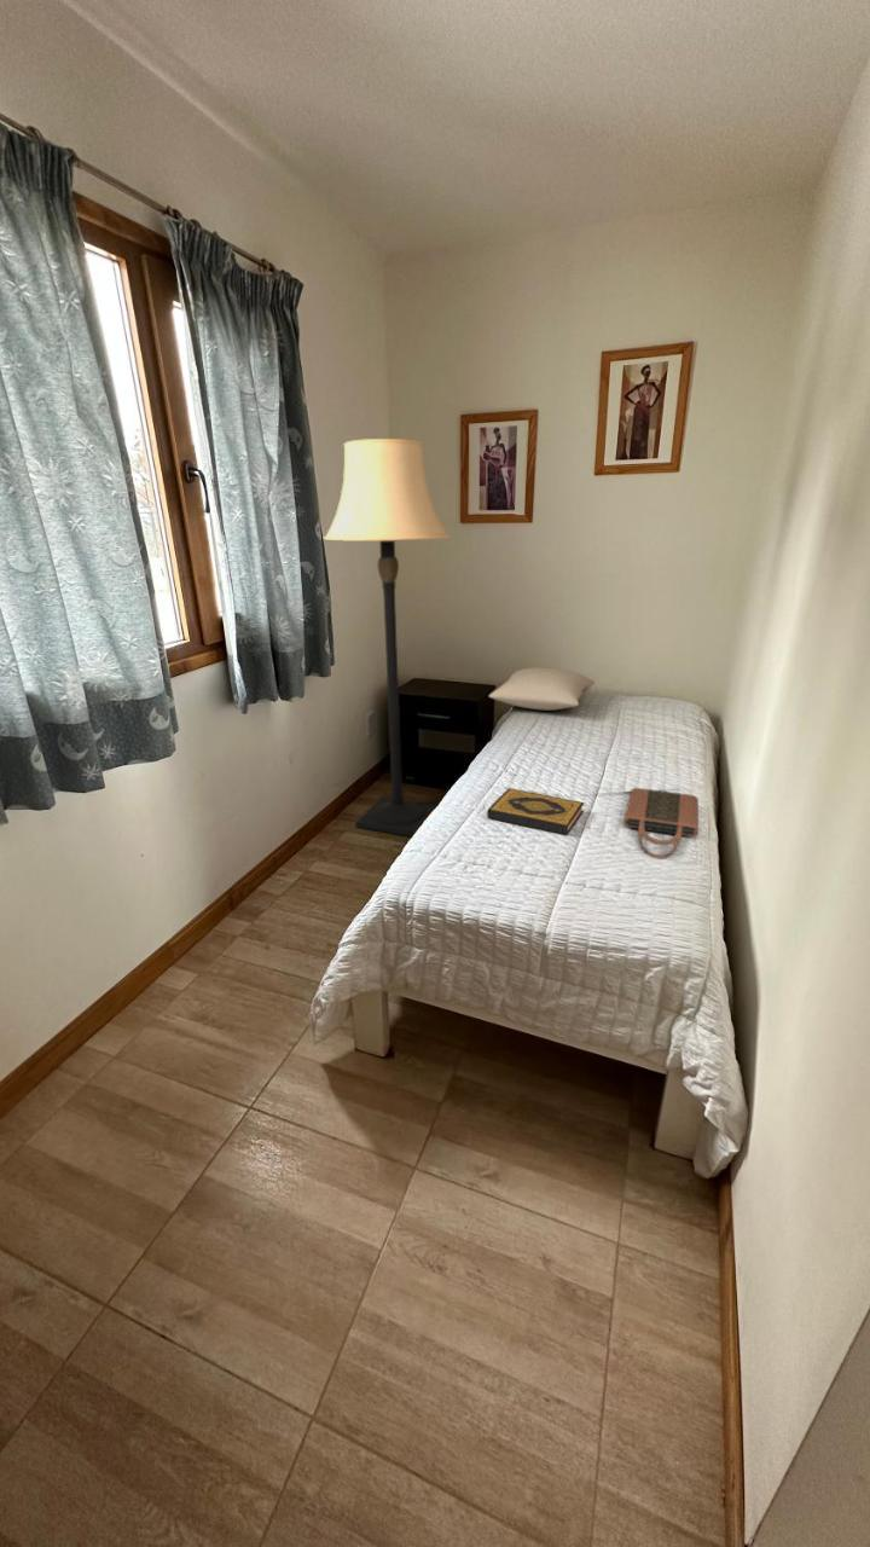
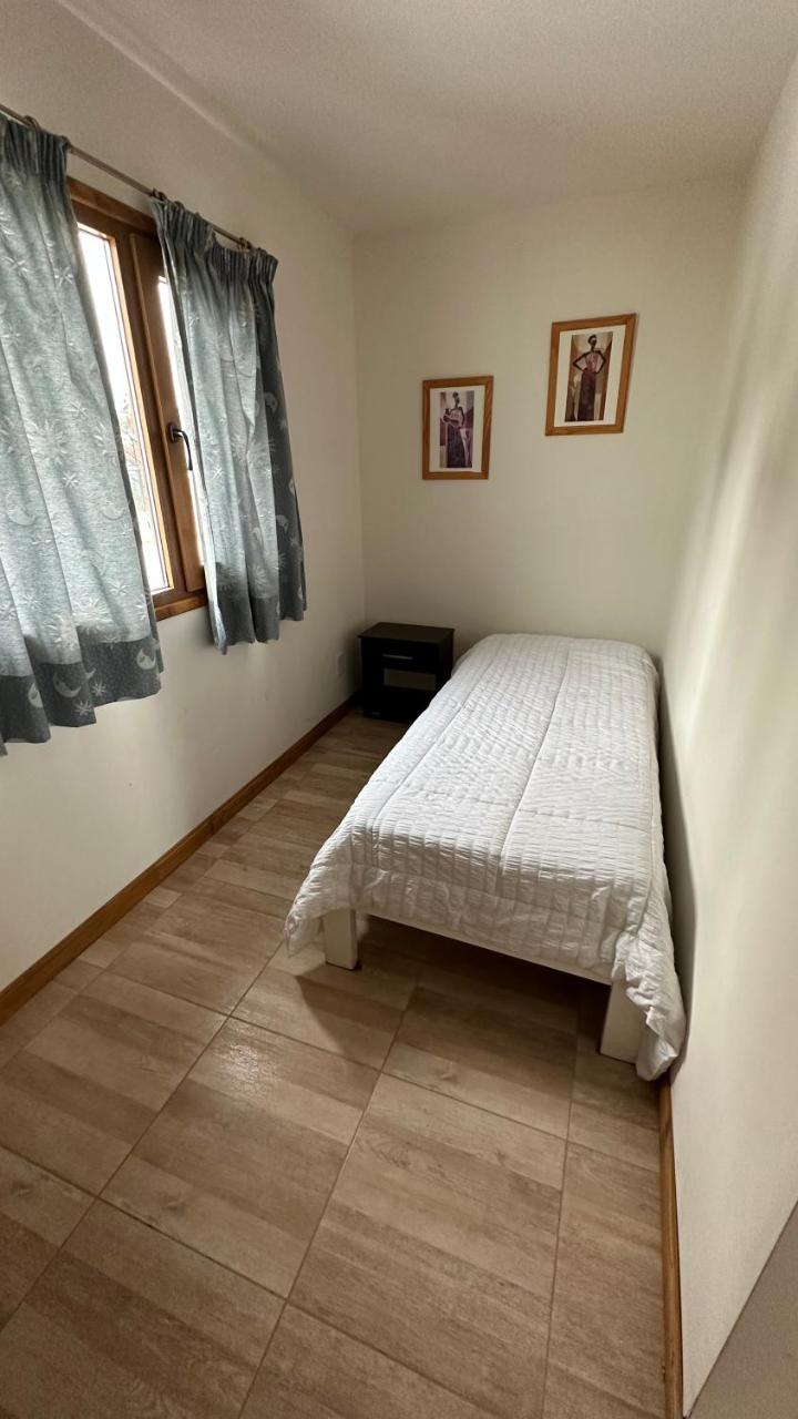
- hardback book (535, 810)
- pillow (543, 689)
- tote bag (661, 819)
- lamp (392, 651)
